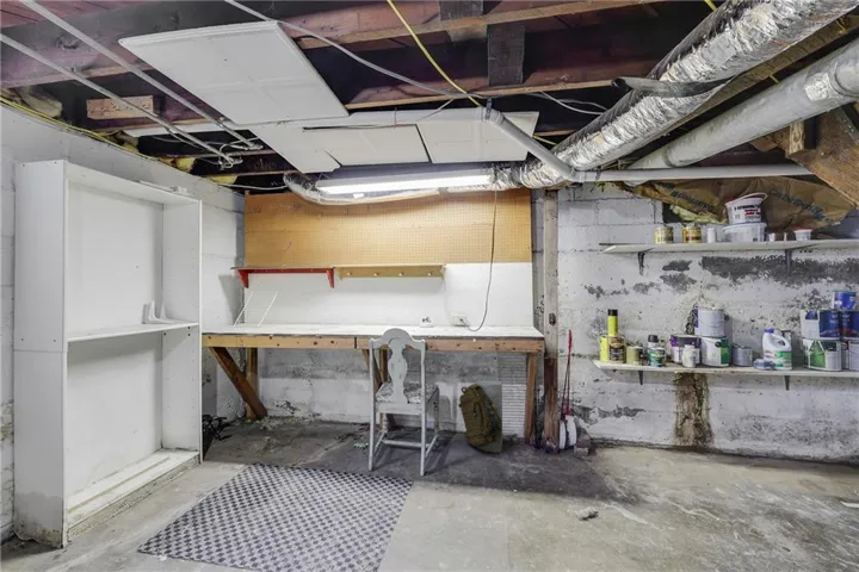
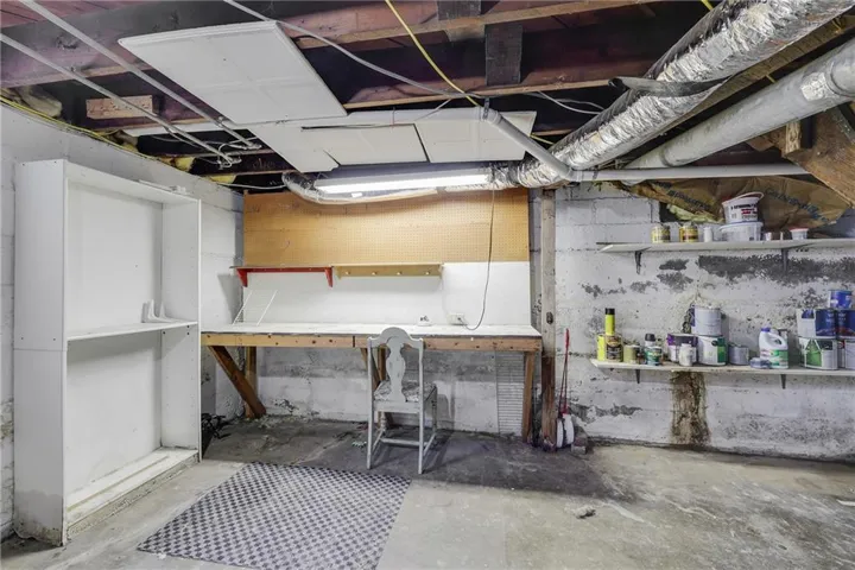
- backpack (480, 415)
